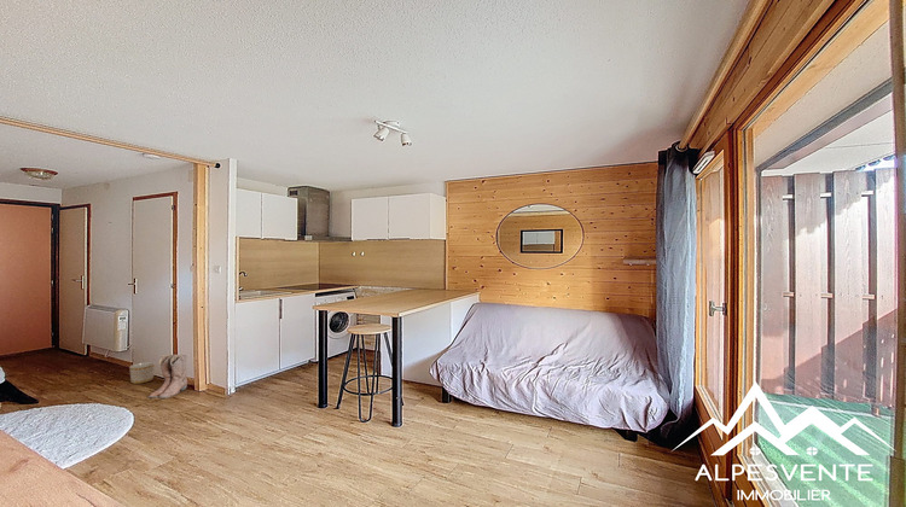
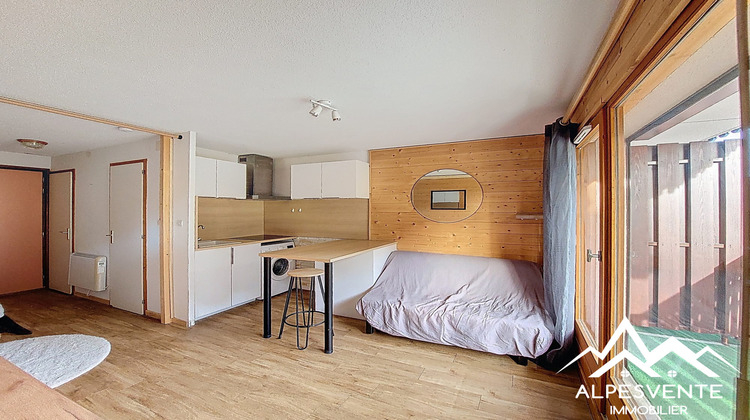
- planter (141, 373)
- boots (168, 374)
